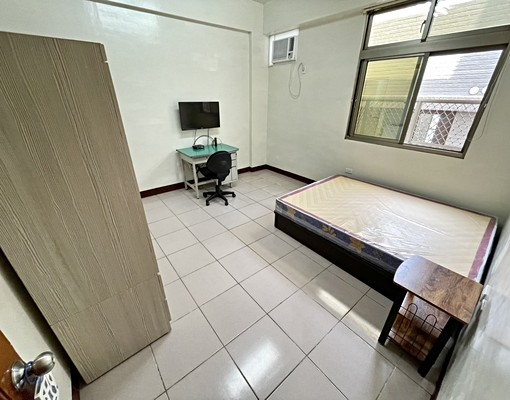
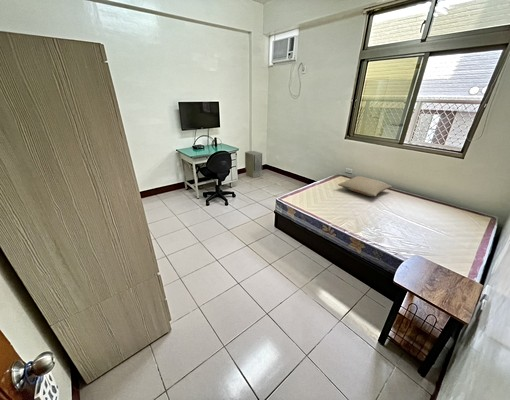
+ pillow (364, 185)
+ air purifier (253, 163)
